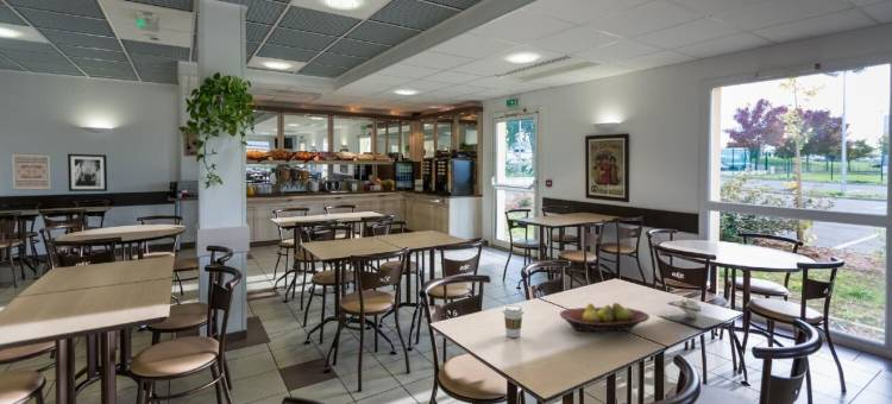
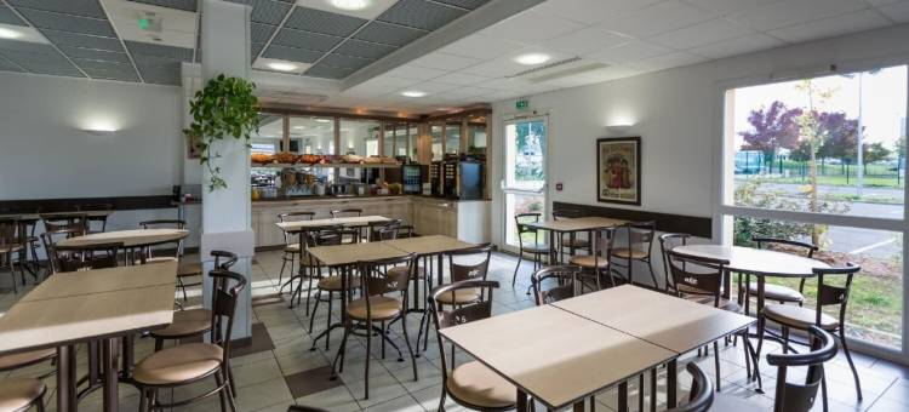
- wall art (87, 172)
- coffee cup (513, 321)
- fruit bowl (603, 315)
- wall art (31, 171)
- napkin holder (687, 309)
